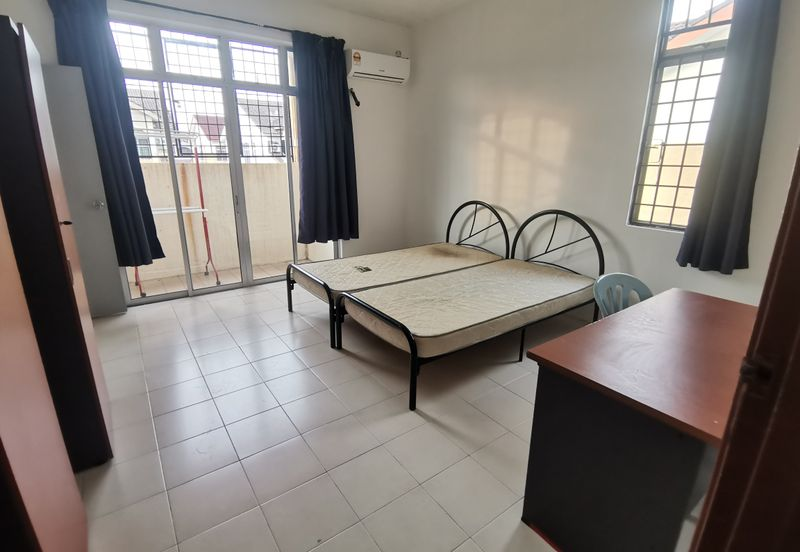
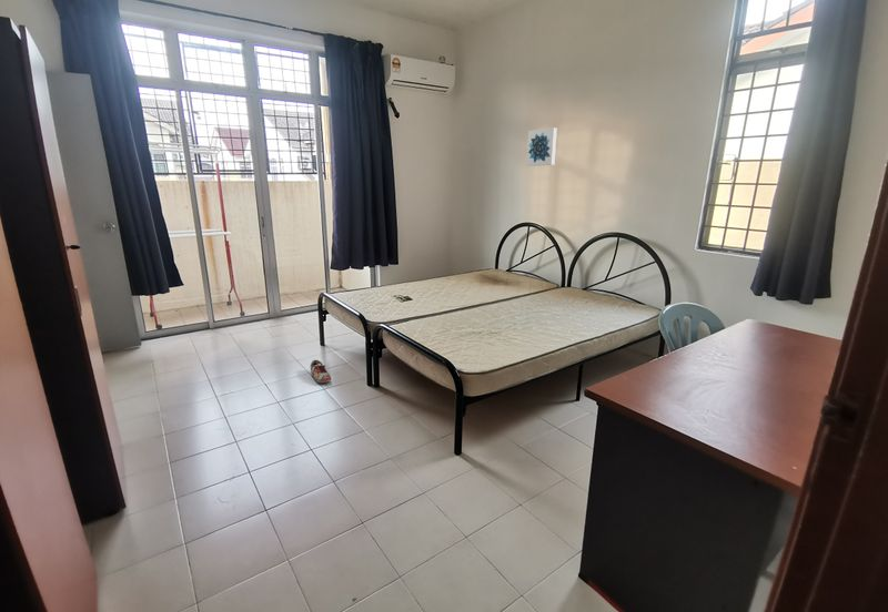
+ shoe (320, 370)
+ wall art (541, 147)
